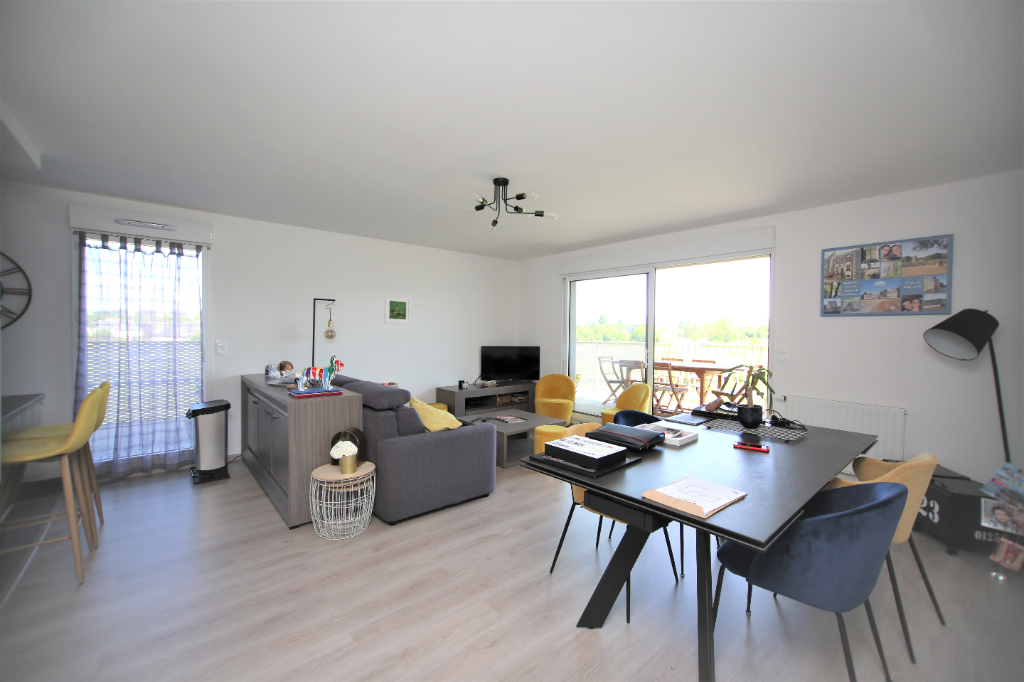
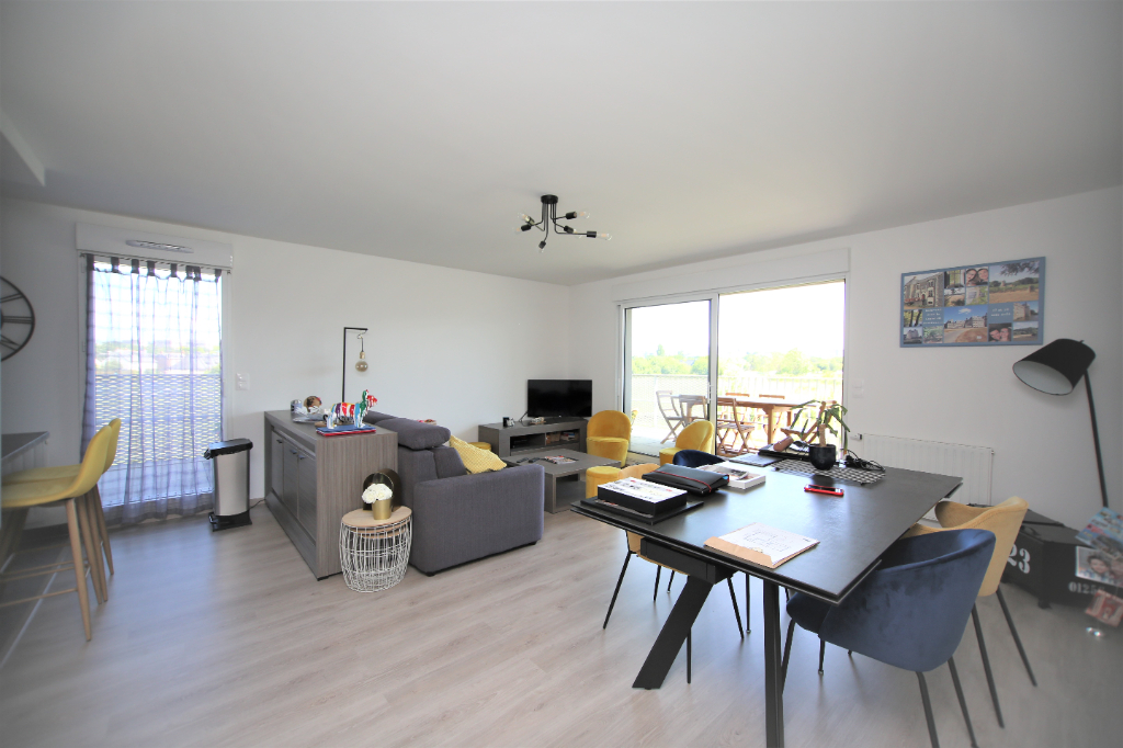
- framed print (397, 310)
